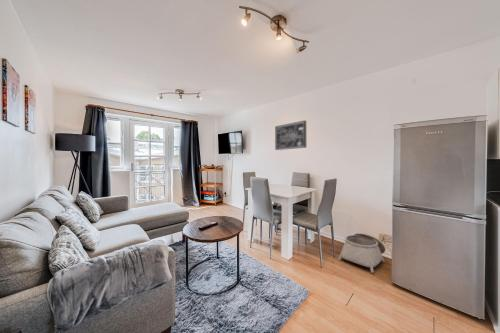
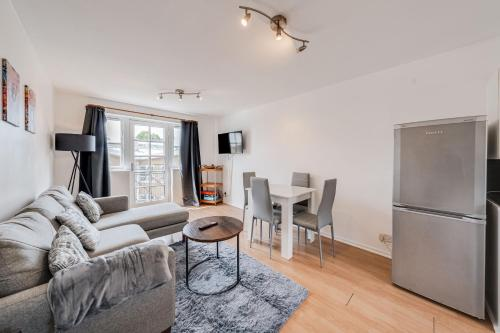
- basket (363, 246)
- wall art (289, 136)
